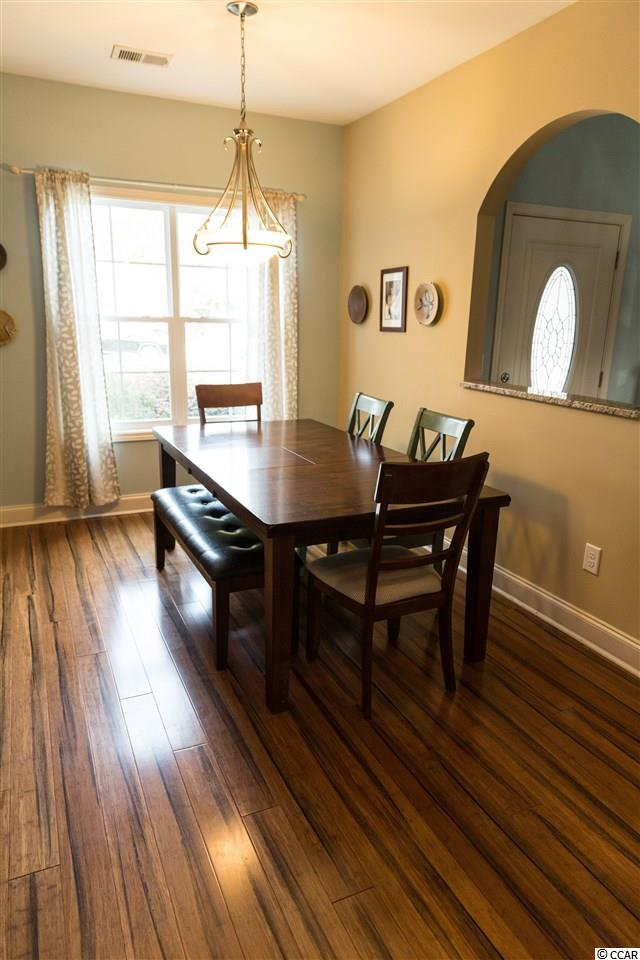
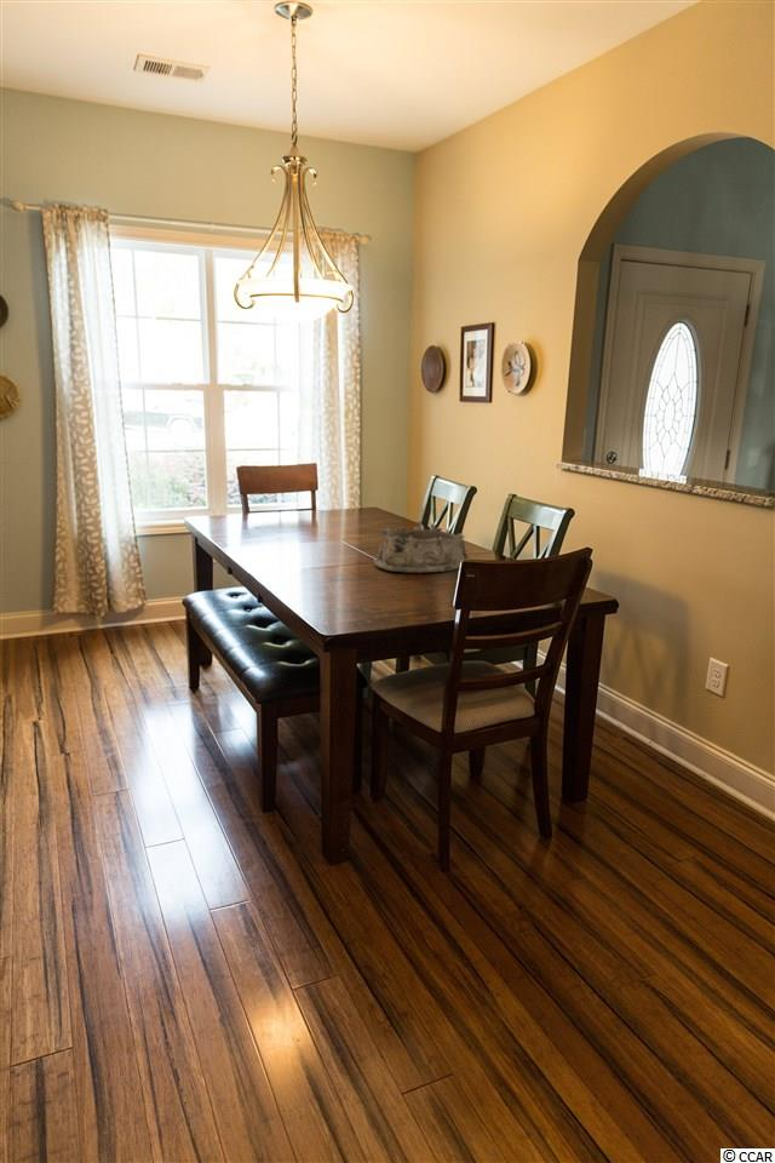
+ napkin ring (419, 546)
